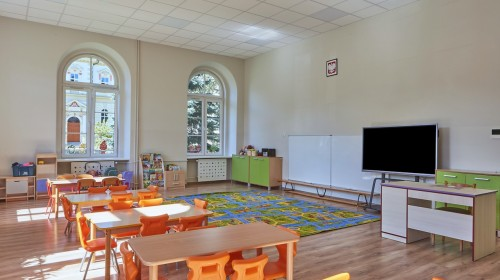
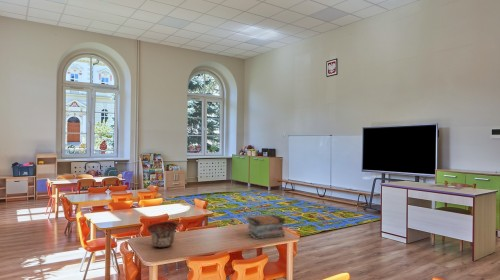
+ book stack (265, 226)
+ bowl (162, 235)
